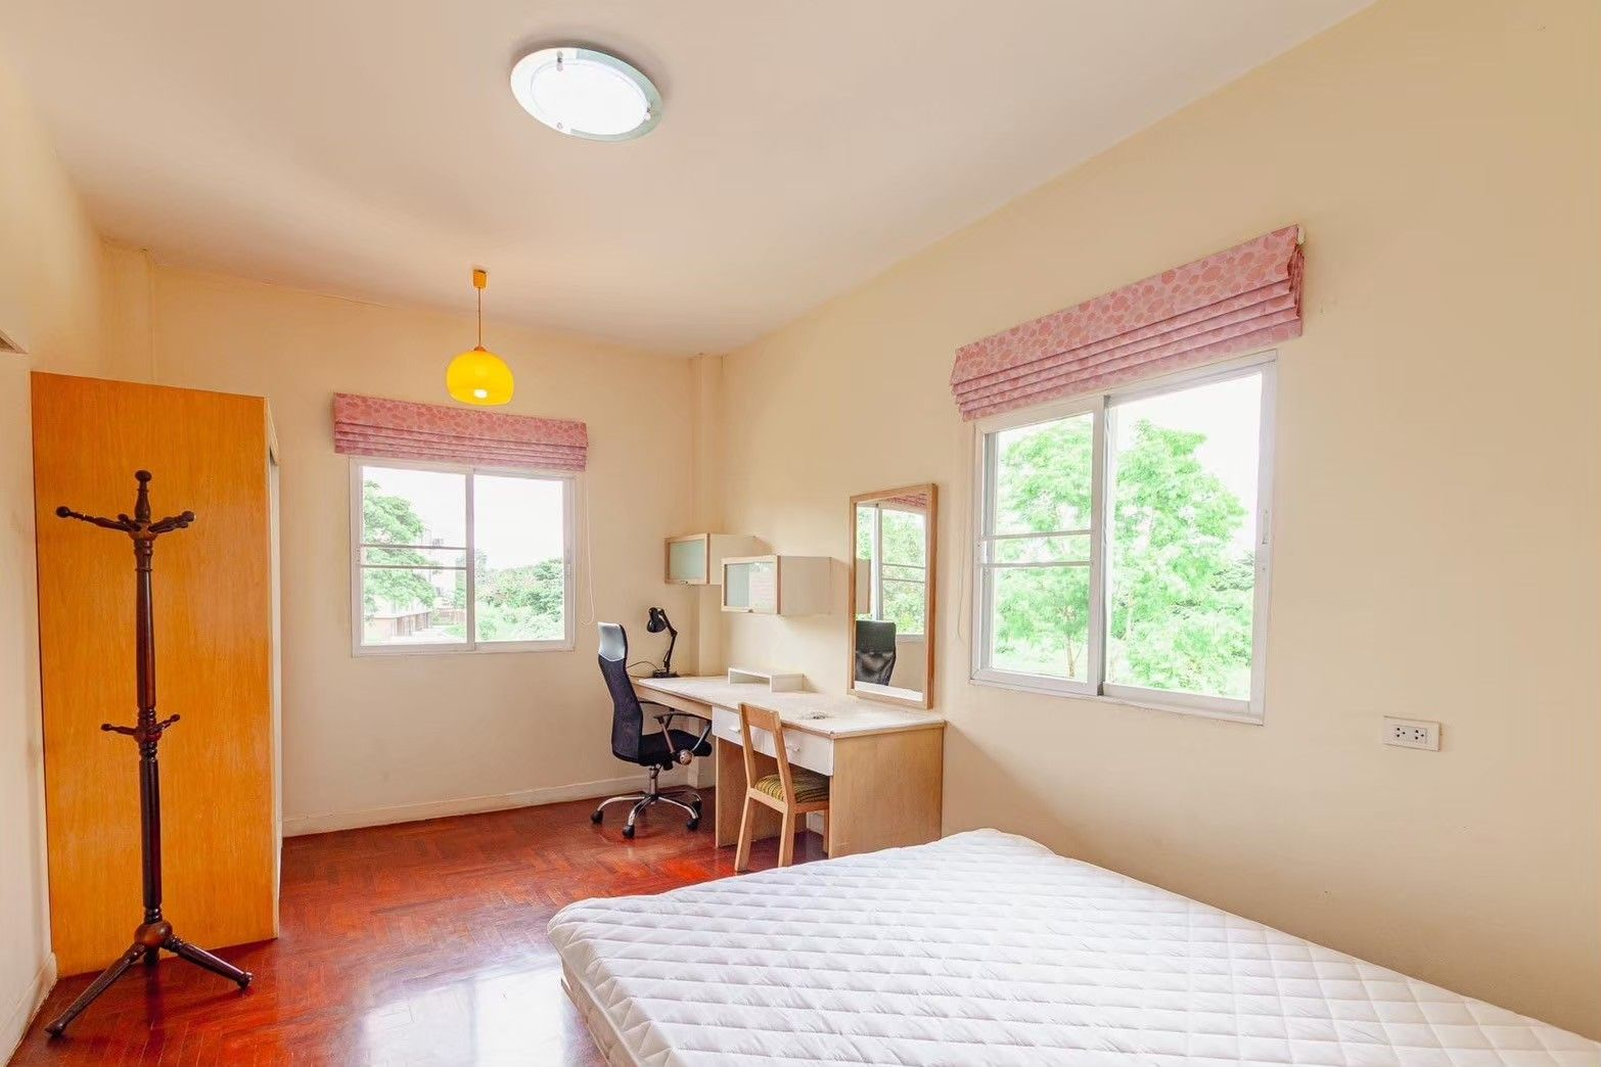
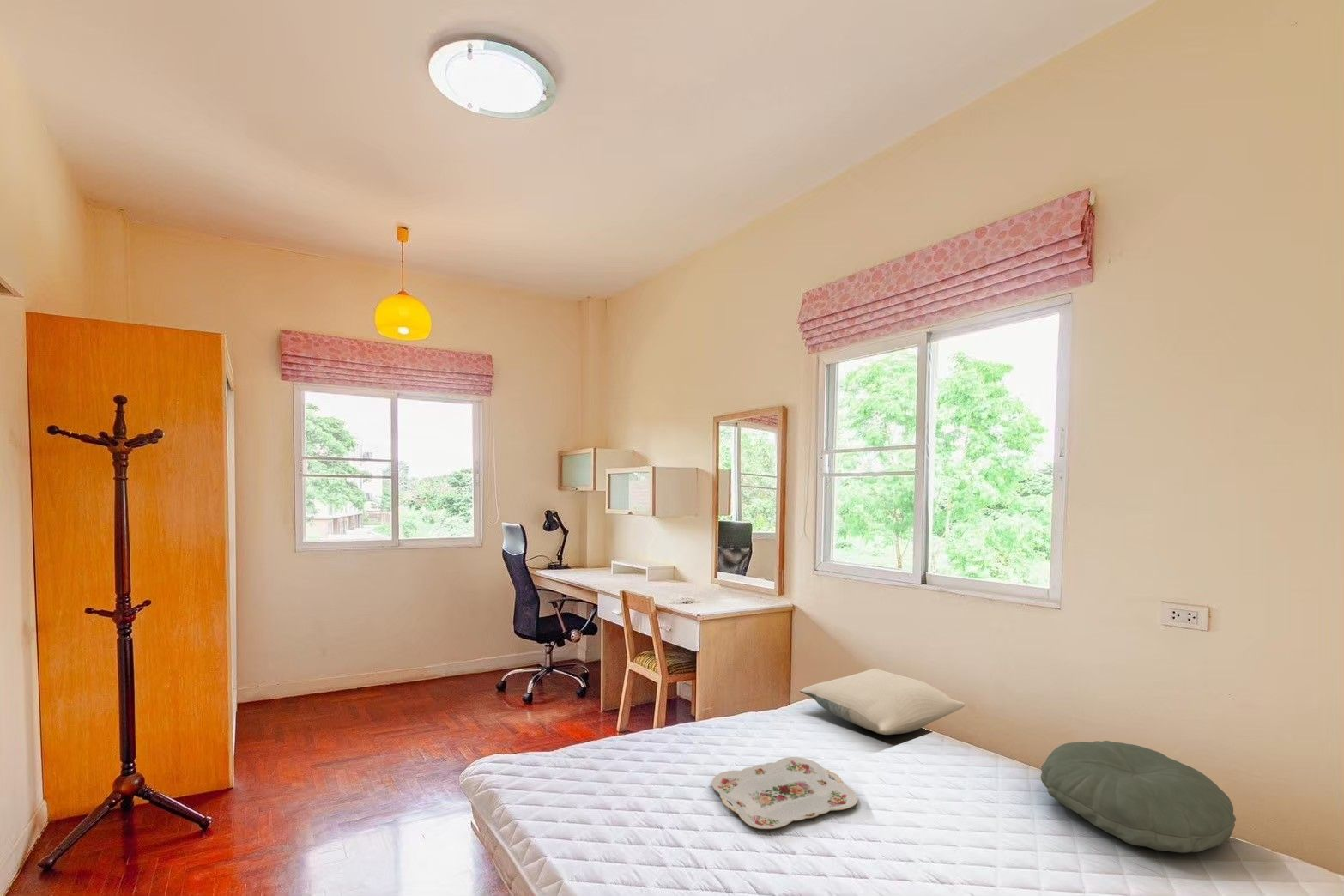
+ serving tray (783, 791)
+ pillow (1135, 789)
+ pillow (879, 699)
